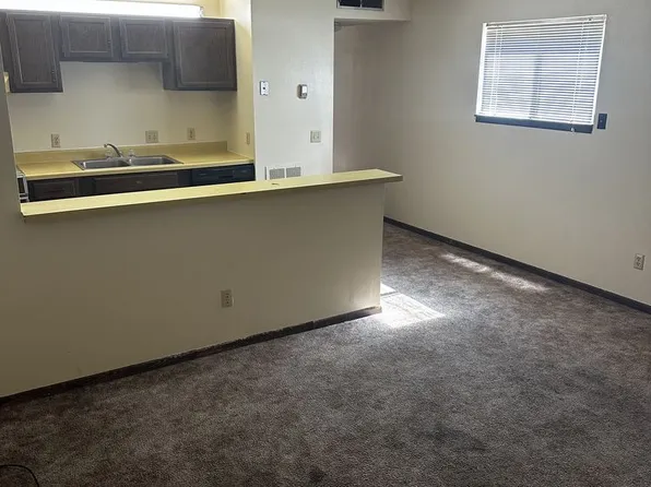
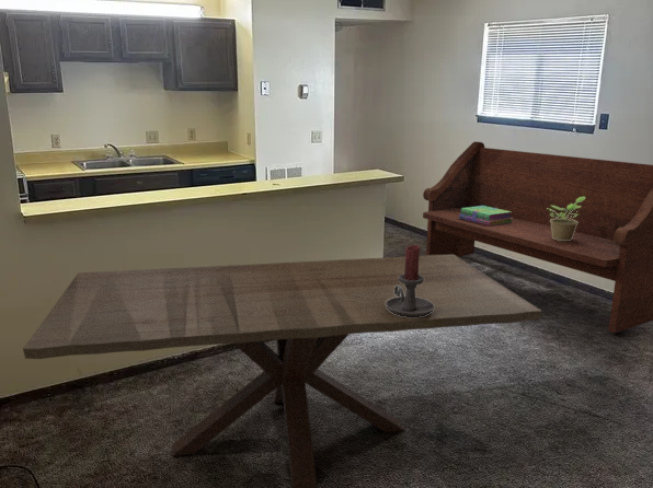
+ stack of books (485, 214)
+ potted plant (563, 218)
+ bench (530, 221)
+ candle holder (408, 275)
+ dining table (289, 365)
